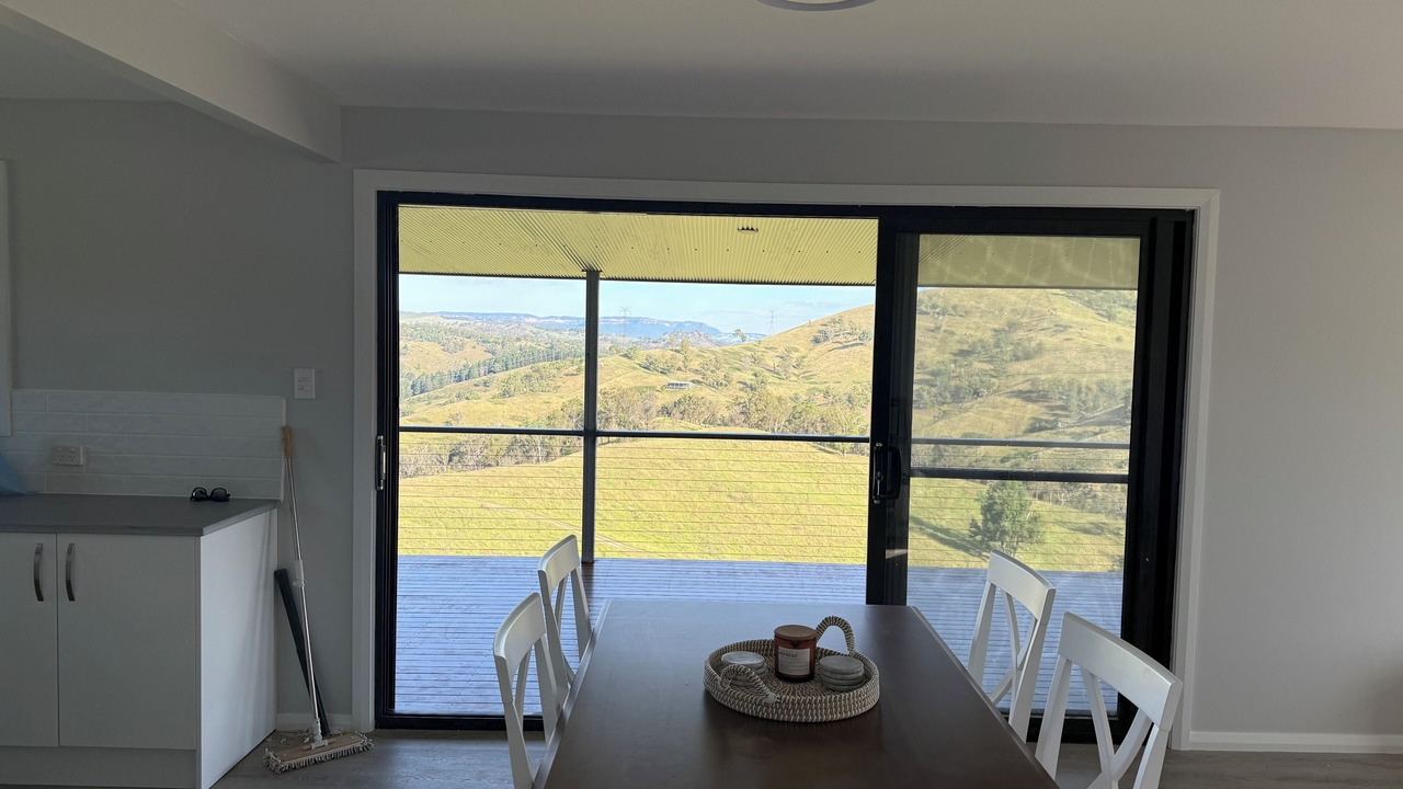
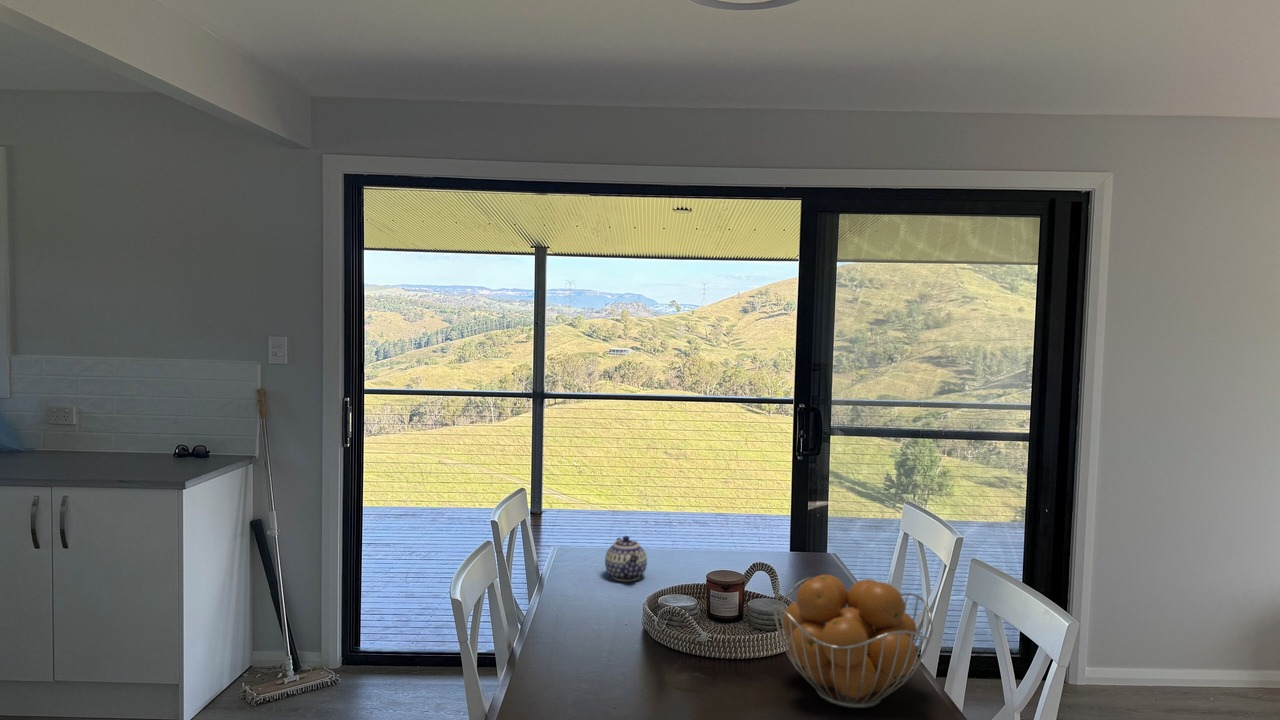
+ fruit basket (850, 636)
+ teapot (626, 556)
